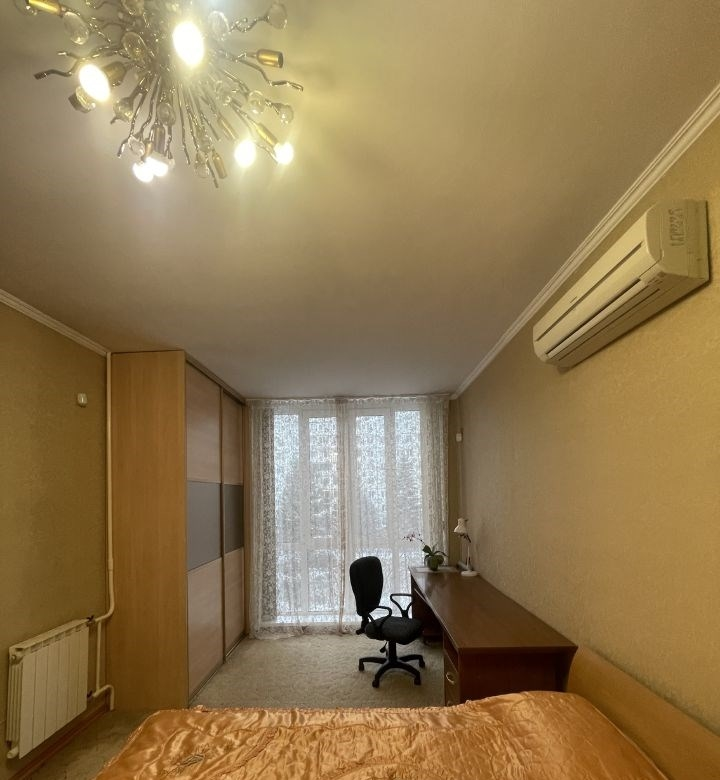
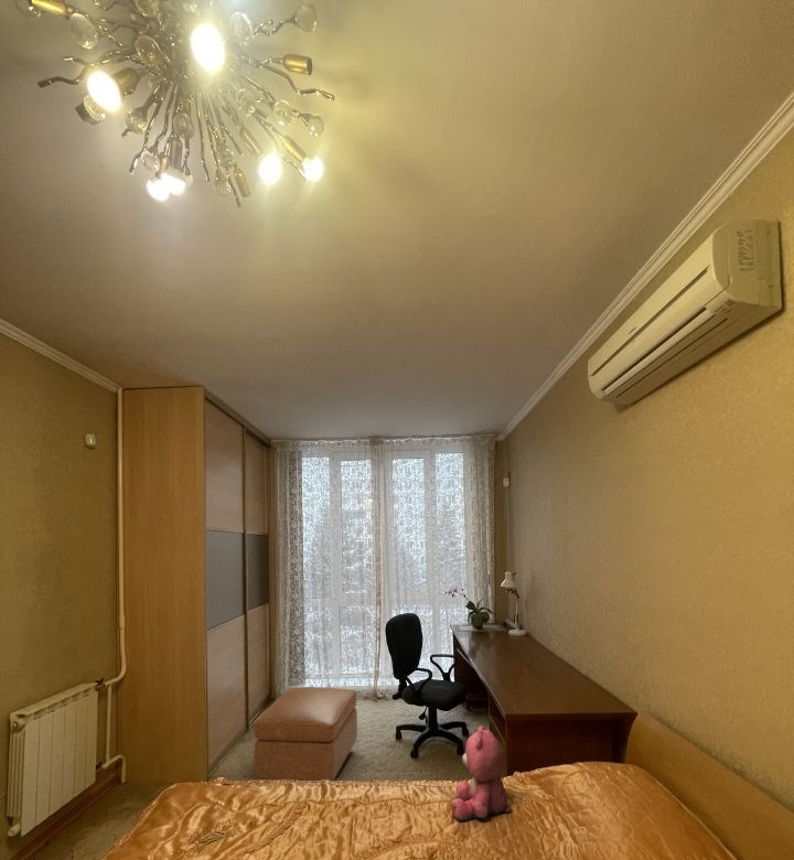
+ ottoman (309, 731)
+ teddy bear (479, 766)
